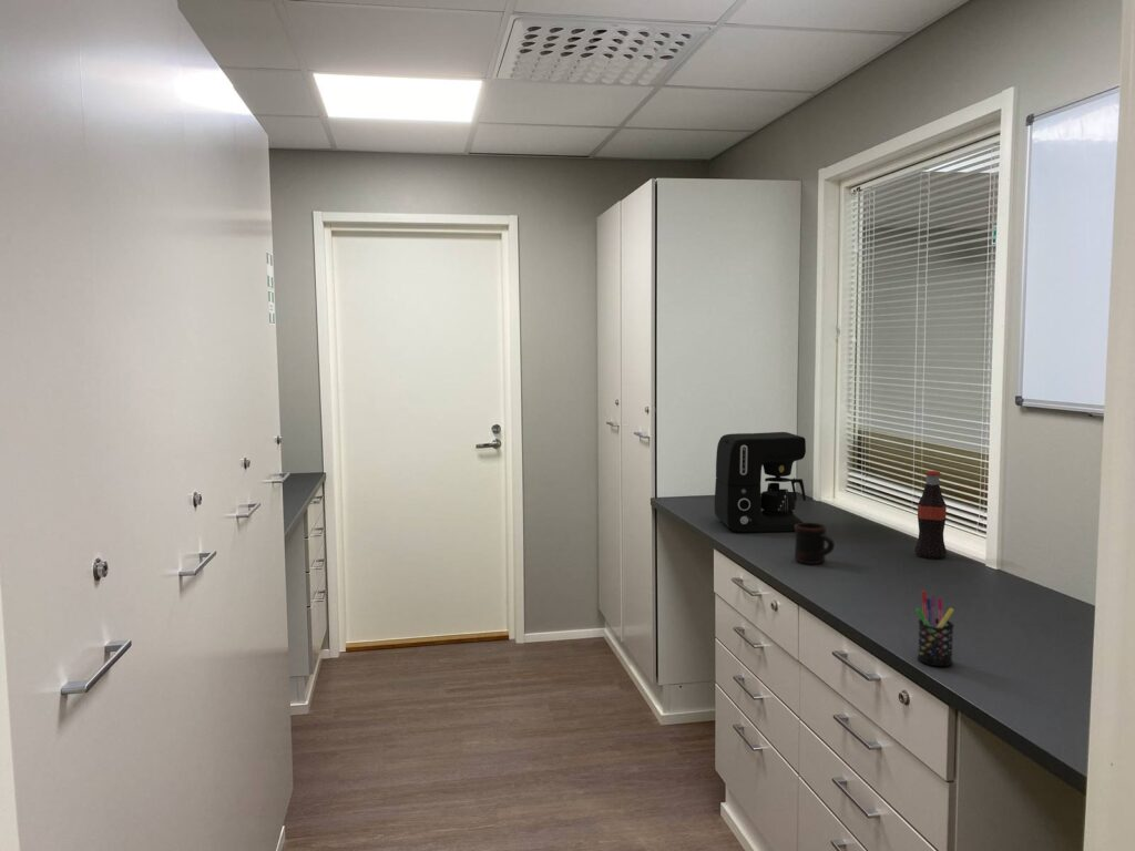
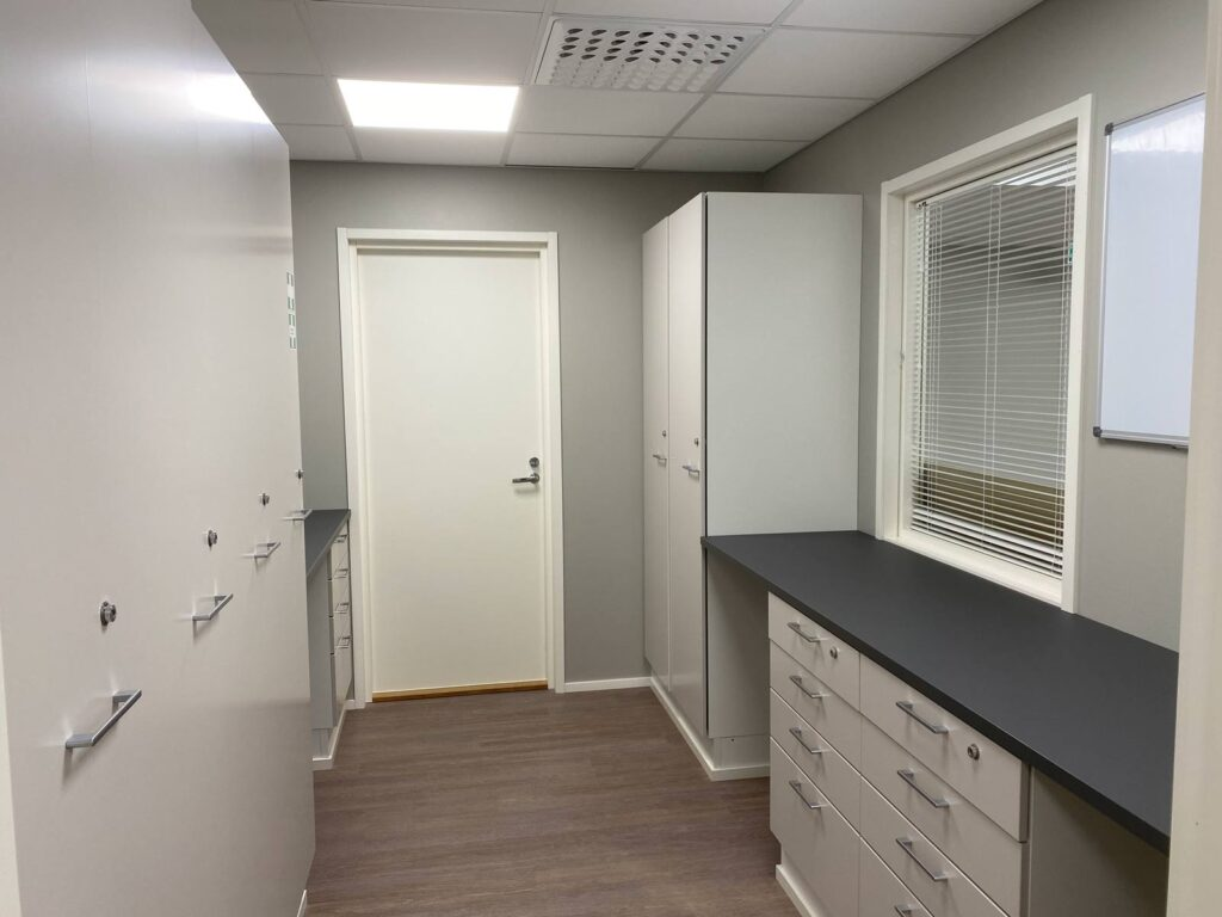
- mug (815, 544)
- coffee maker (765, 480)
- bottle (931, 513)
- pen holder (931, 627)
